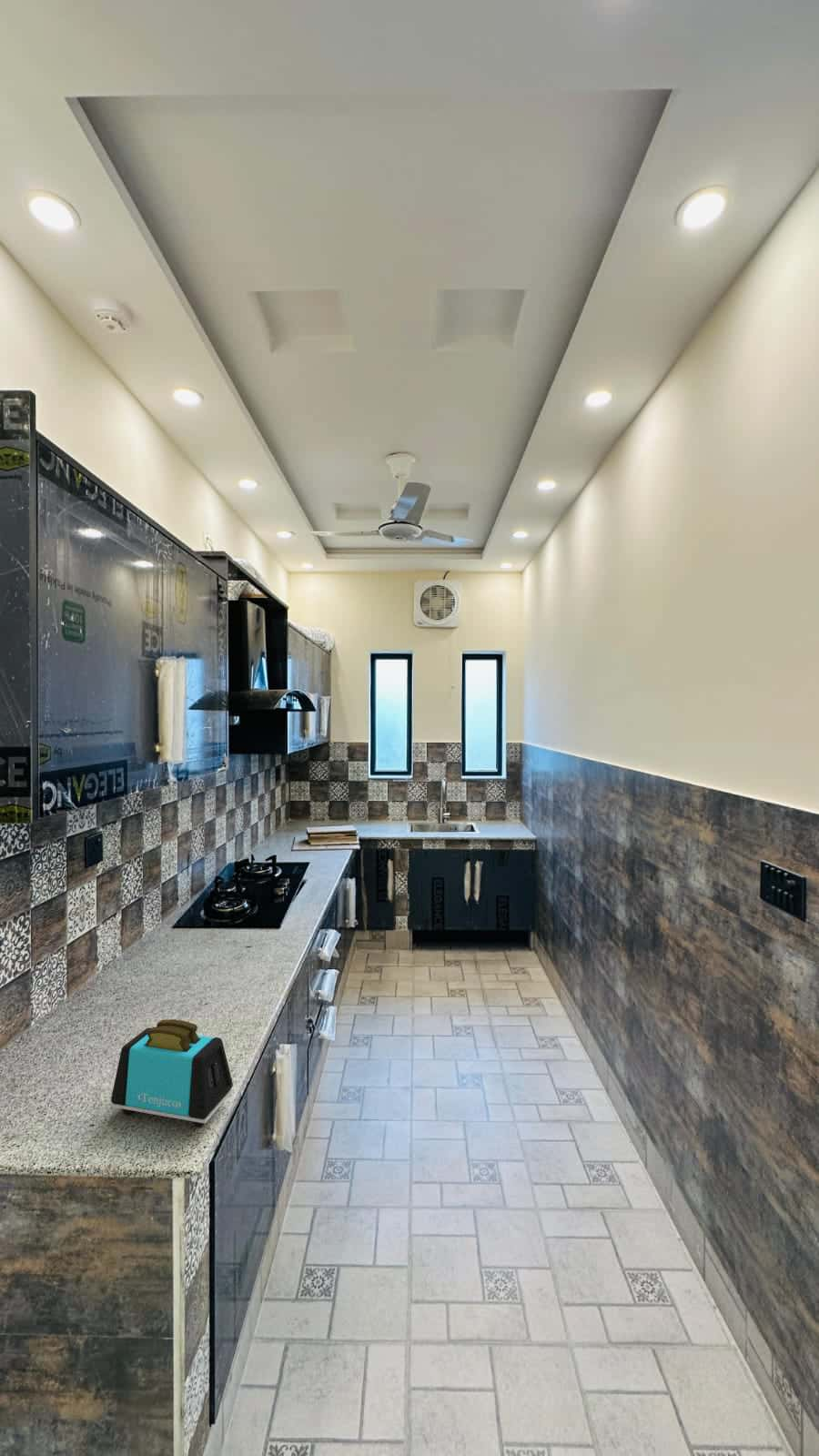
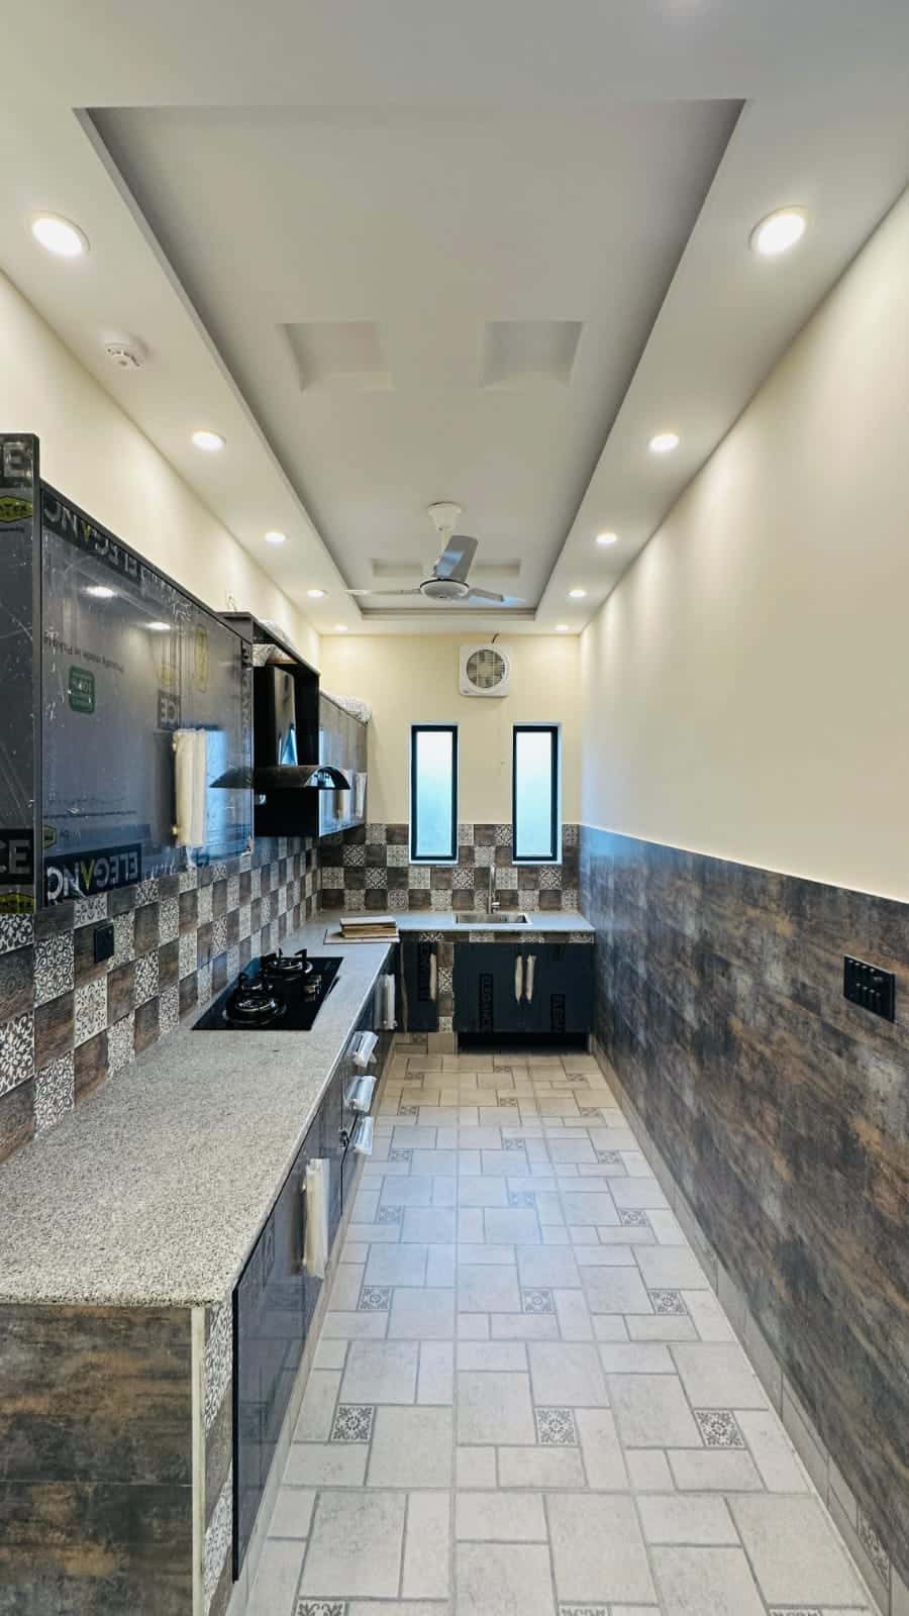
- toaster (172, 1067)
